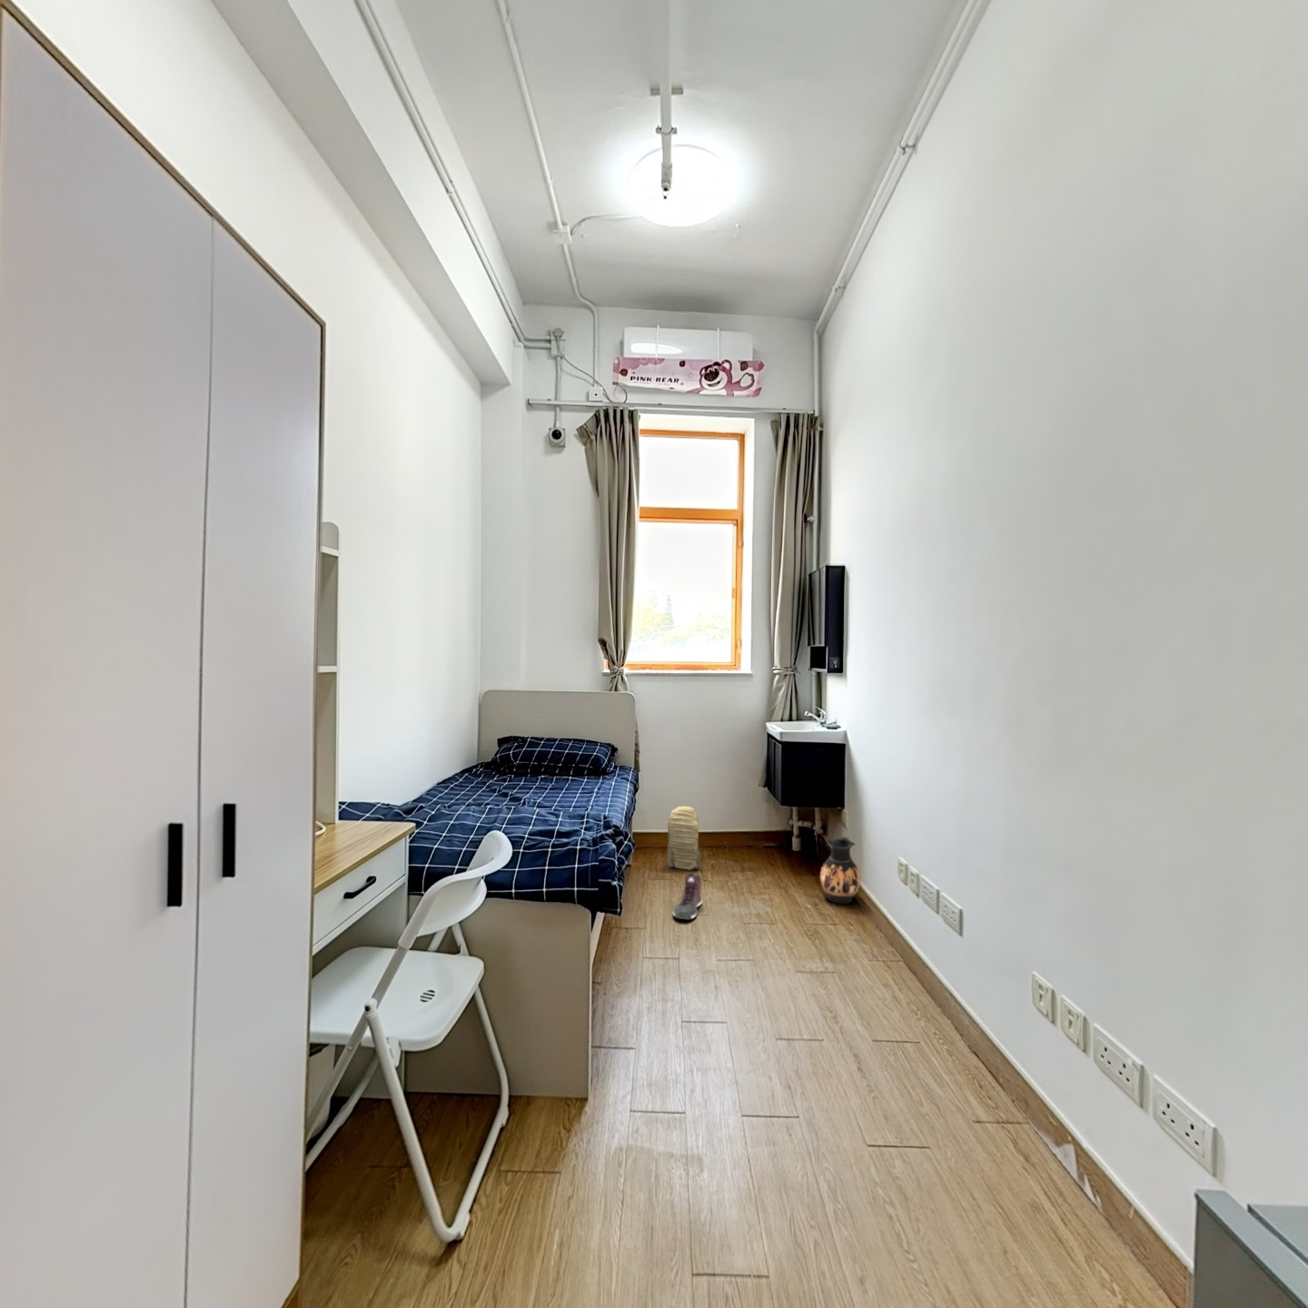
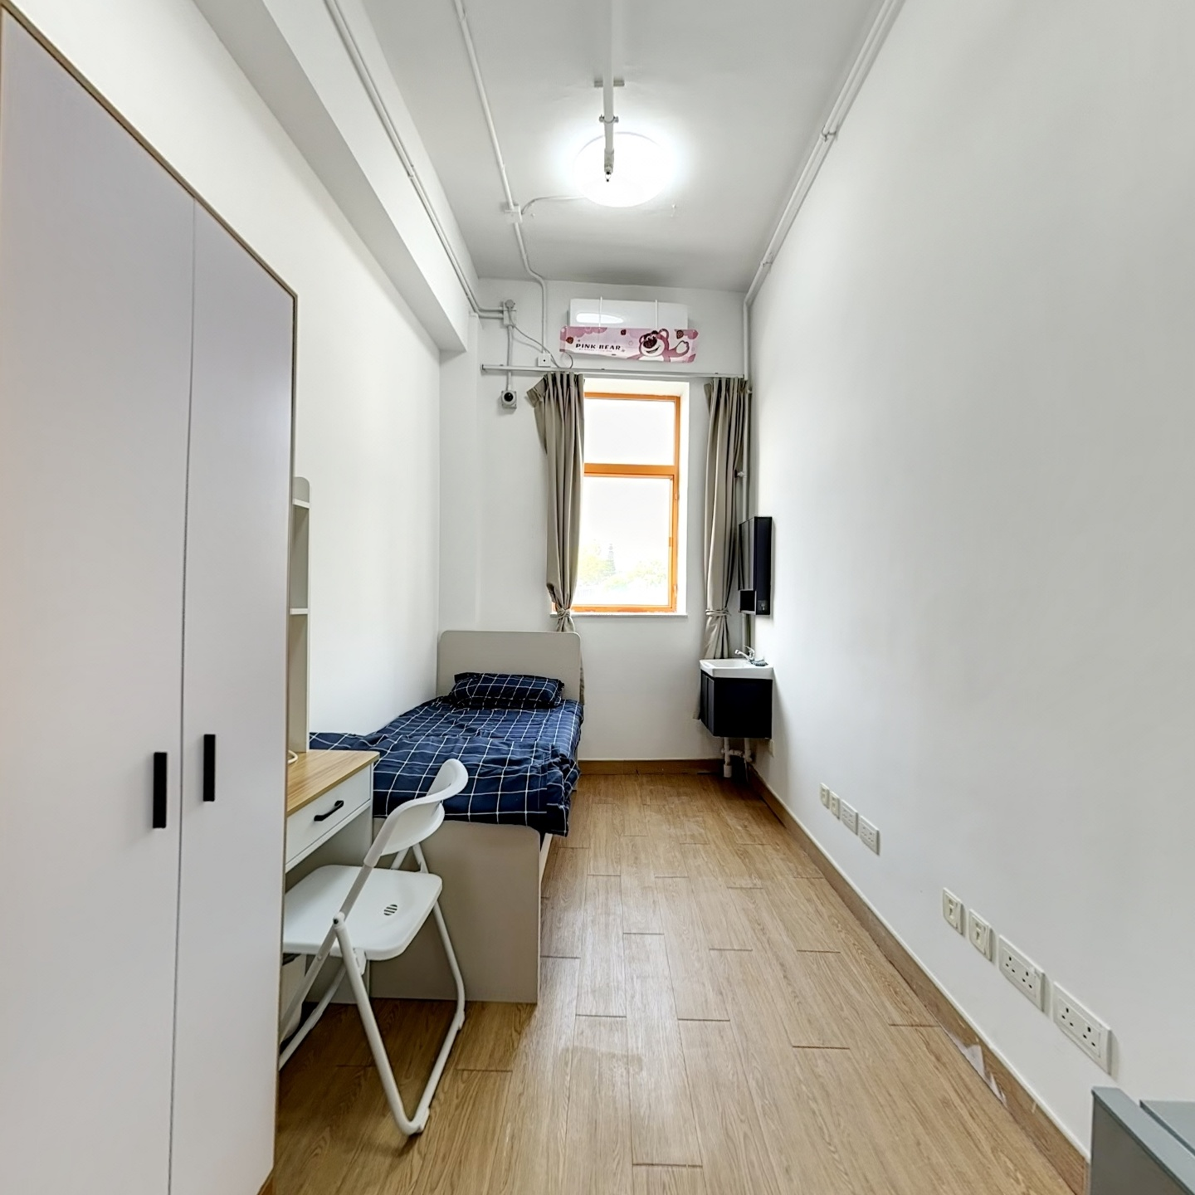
- sneaker (688, 892)
- knee pad (684, 836)
- ceramic jug (840, 870)
